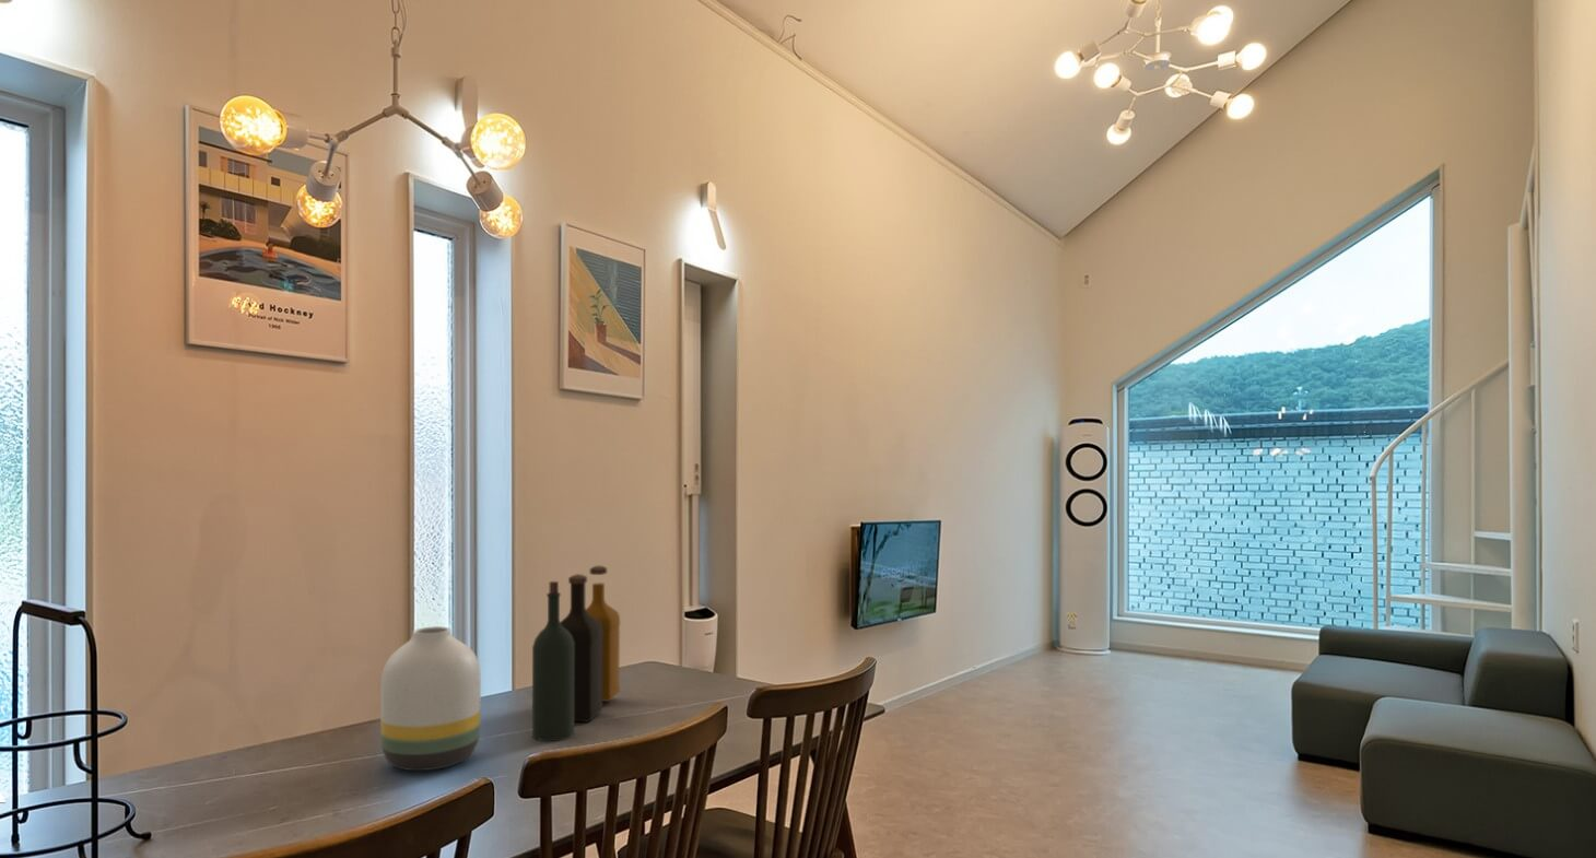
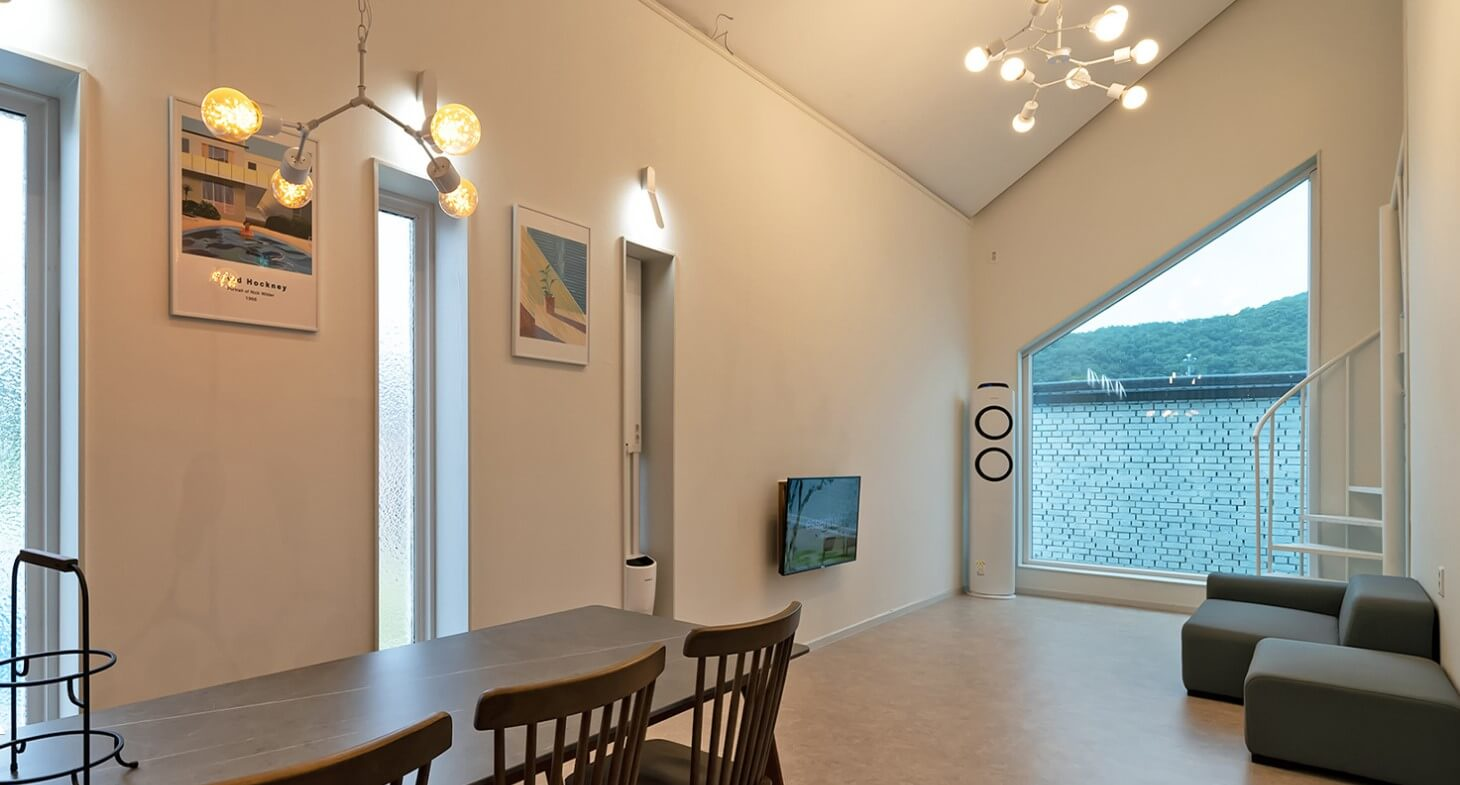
- vase (431, 695)
- bottle (579, 643)
